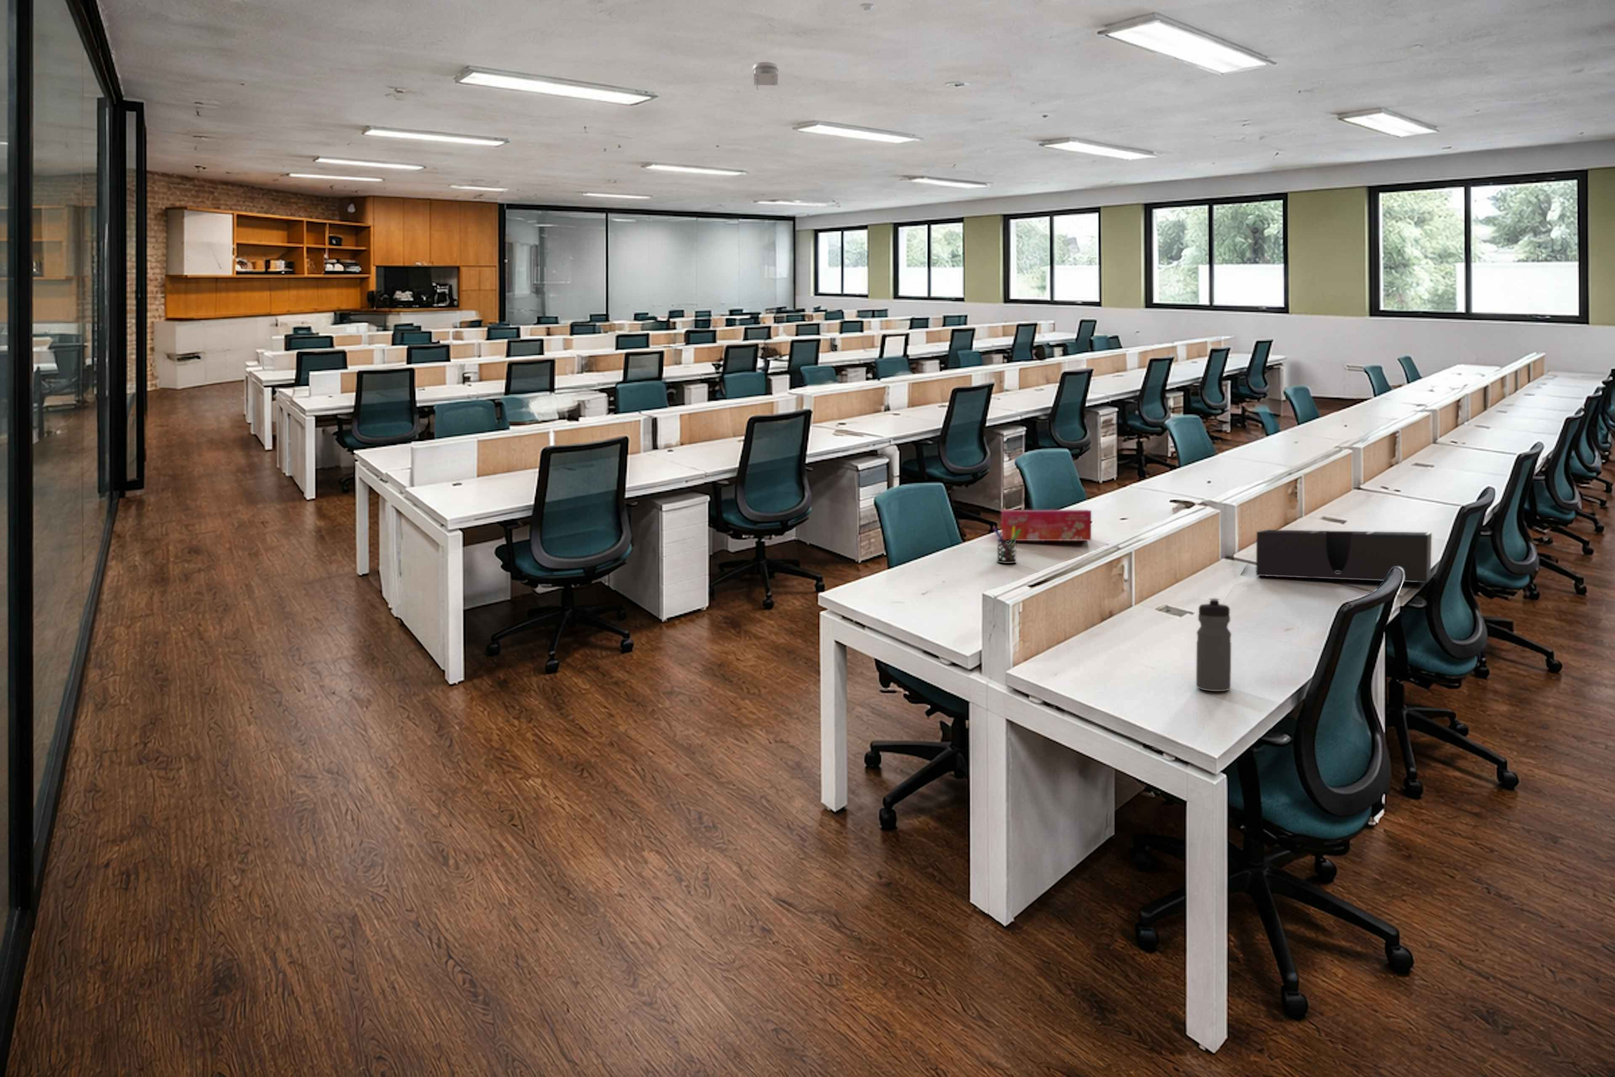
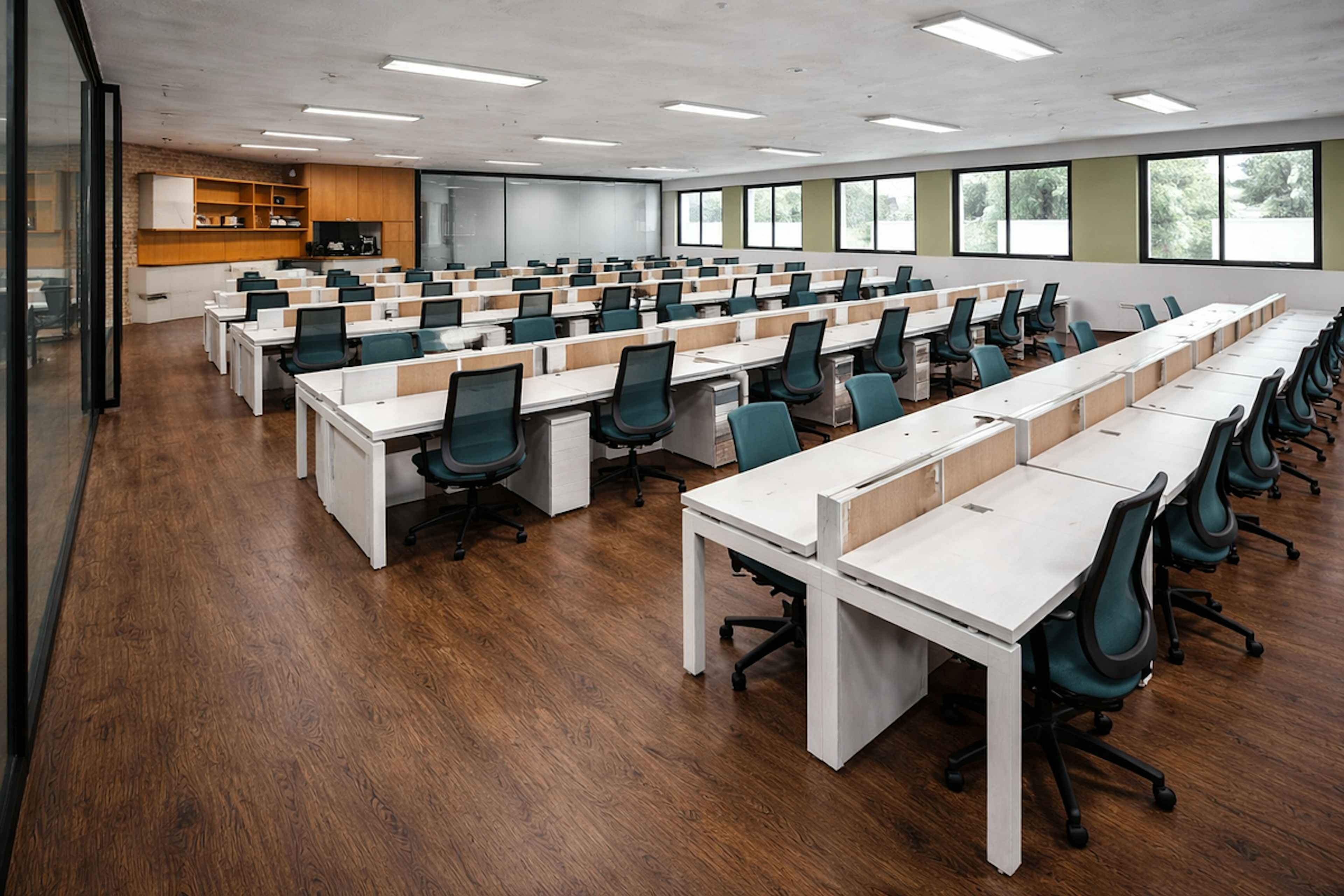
- pen holder (1008, 542)
- tissue box (1044, 524)
- smoke detector (765, 78)
- desk organizer (1341, 554)
- water bottle (1214, 643)
